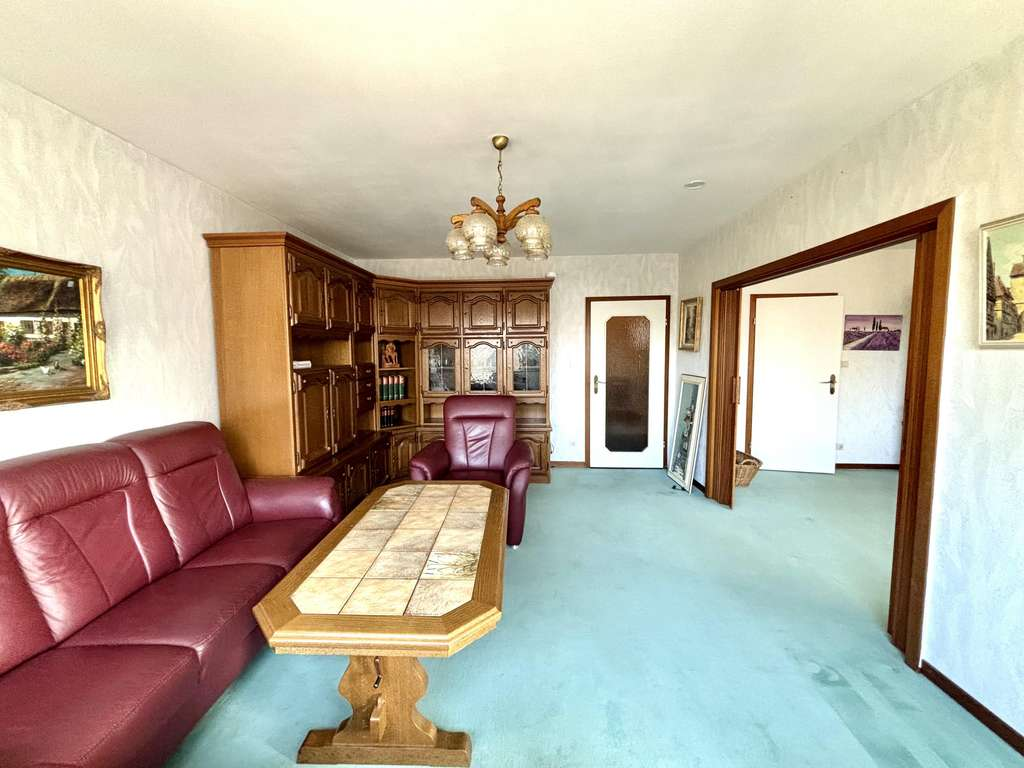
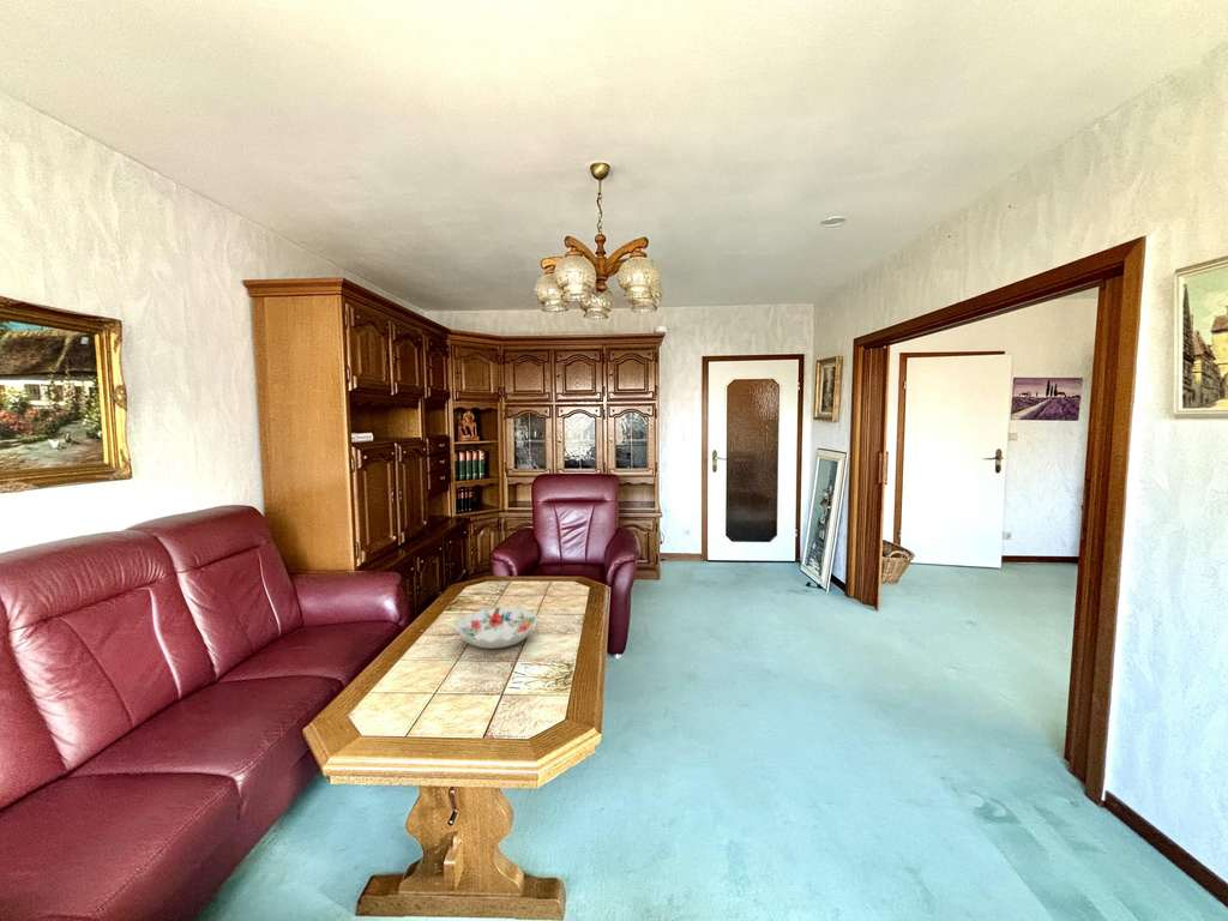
+ decorative bowl (498, 630)
